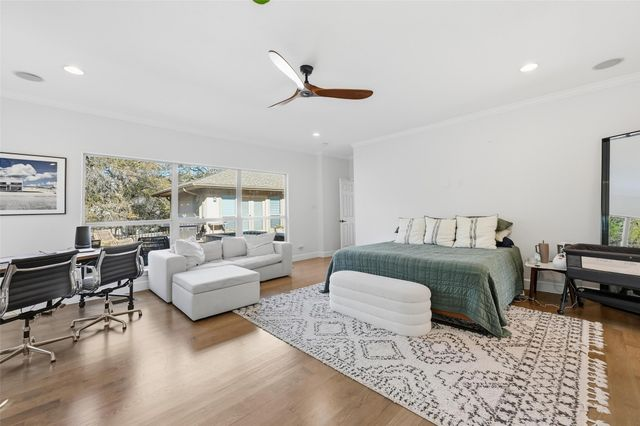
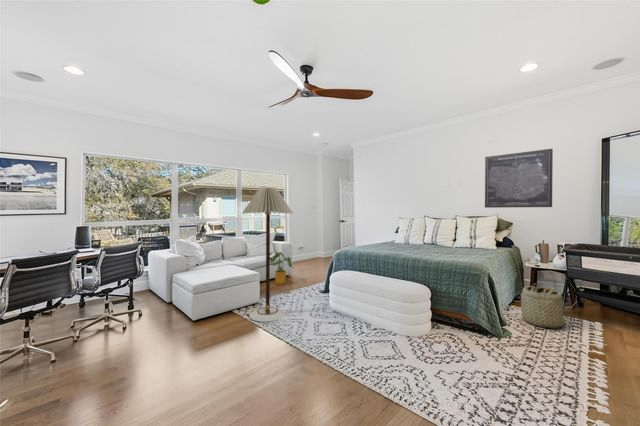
+ house plant (279, 268)
+ floor lamp (267, 250)
+ wall art (516, 180)
+ basket (541, 304)
